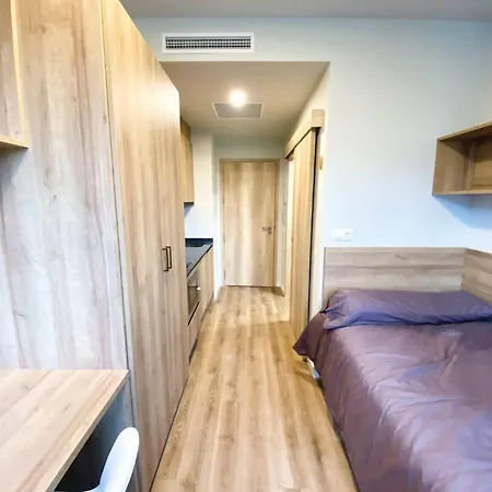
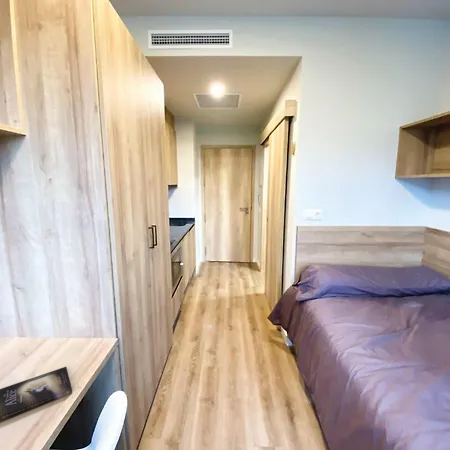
+ book (35, 391)
